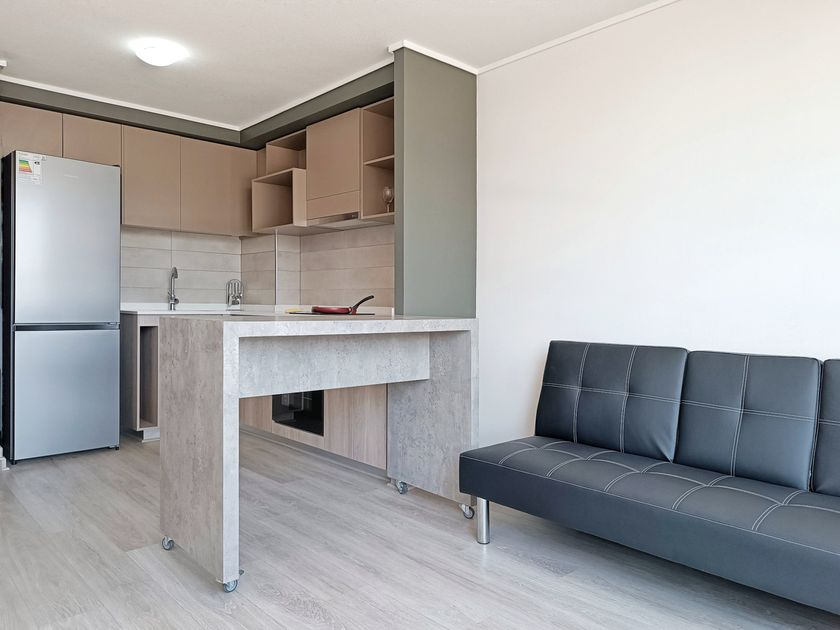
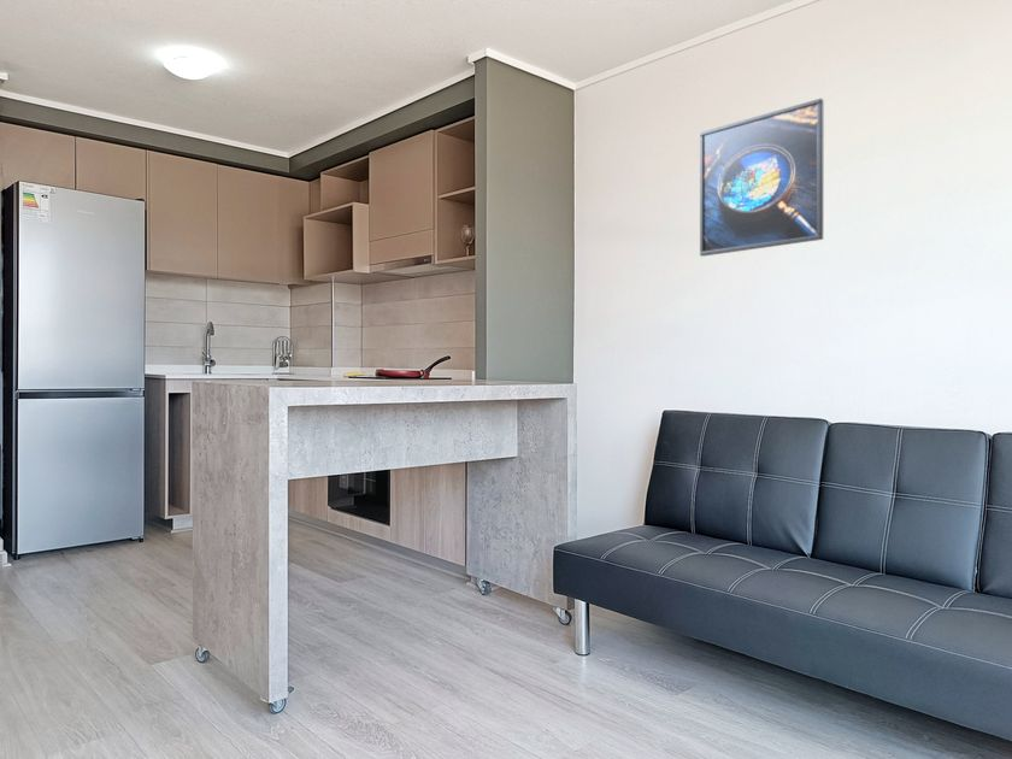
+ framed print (757, 182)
